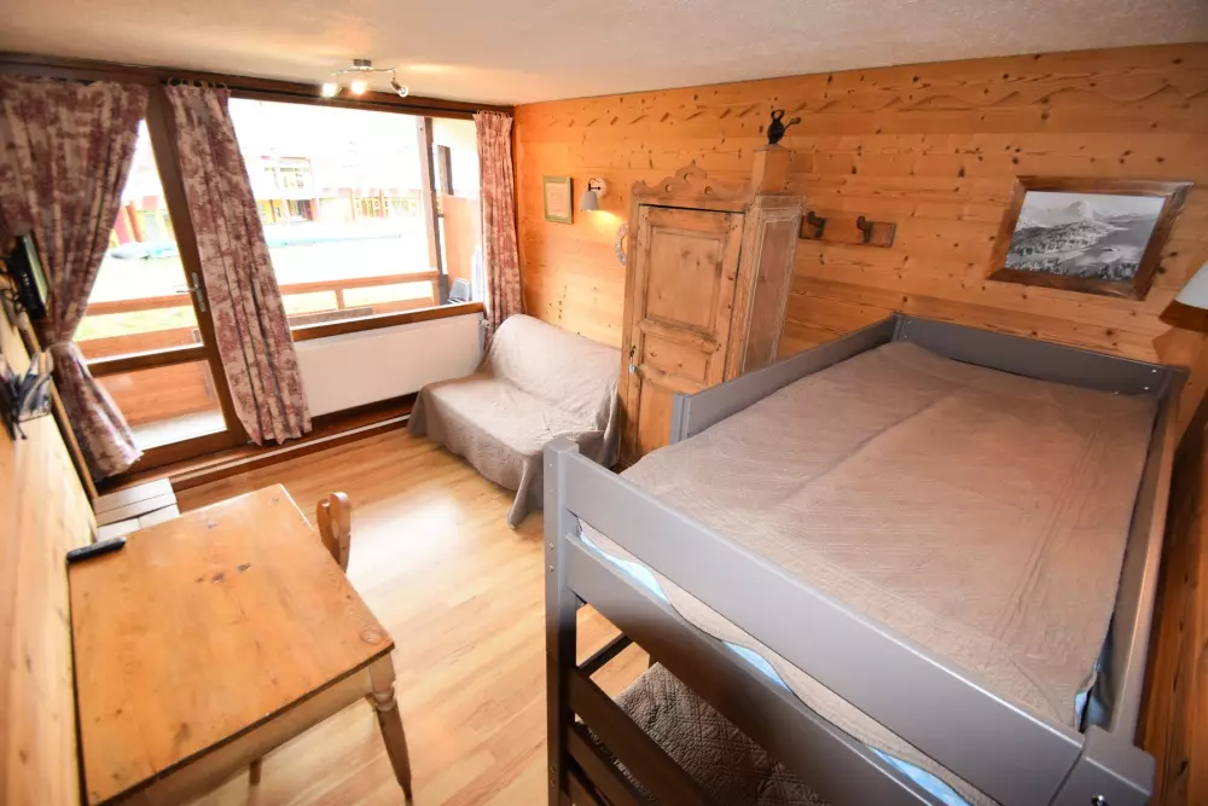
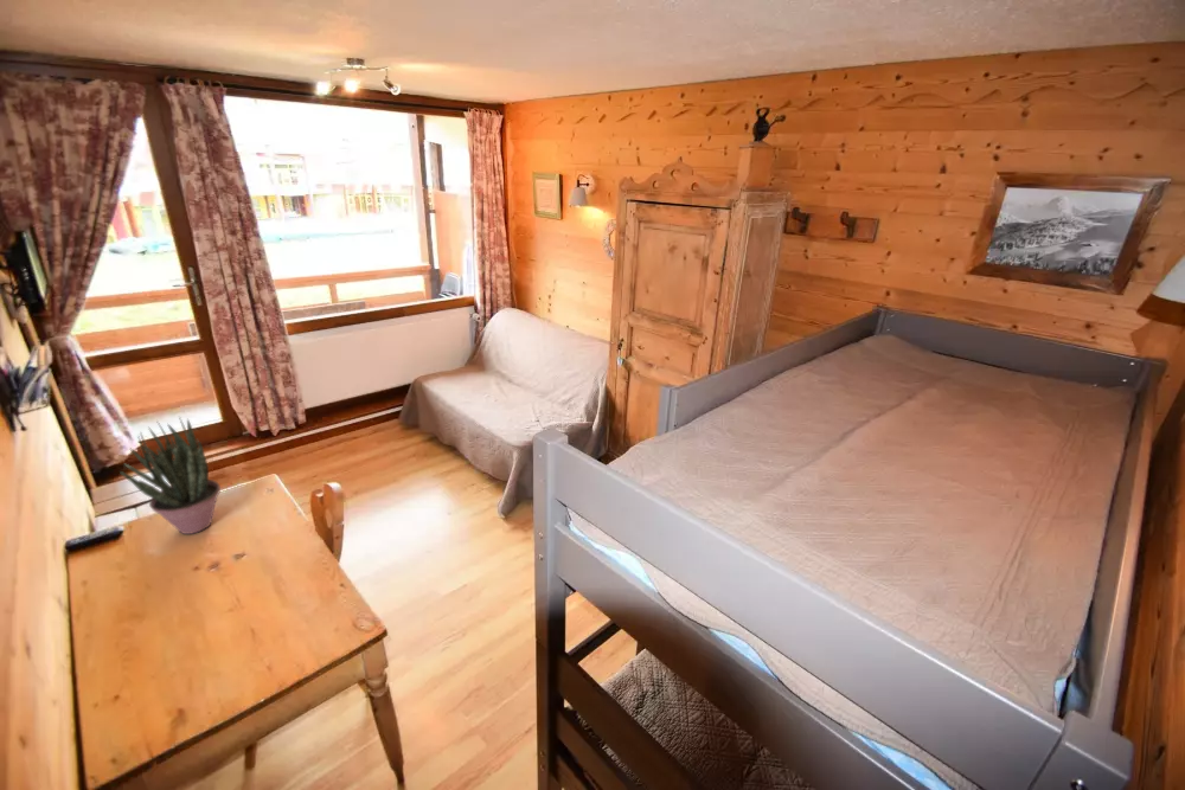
+ potted plant (174, 477)
